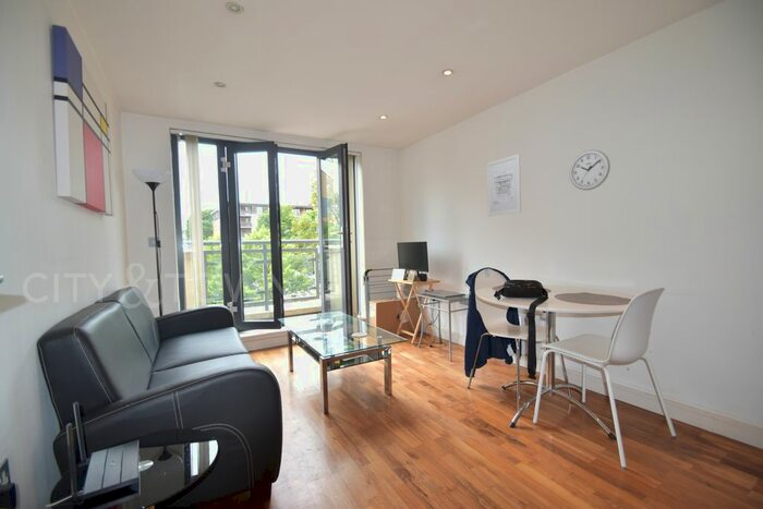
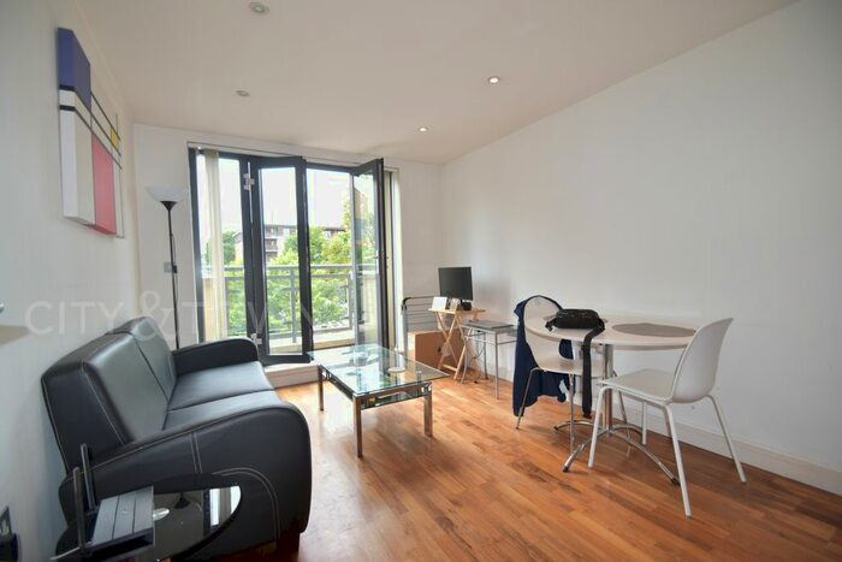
- wall art (502, 186)
- wall clock (588, 170)
